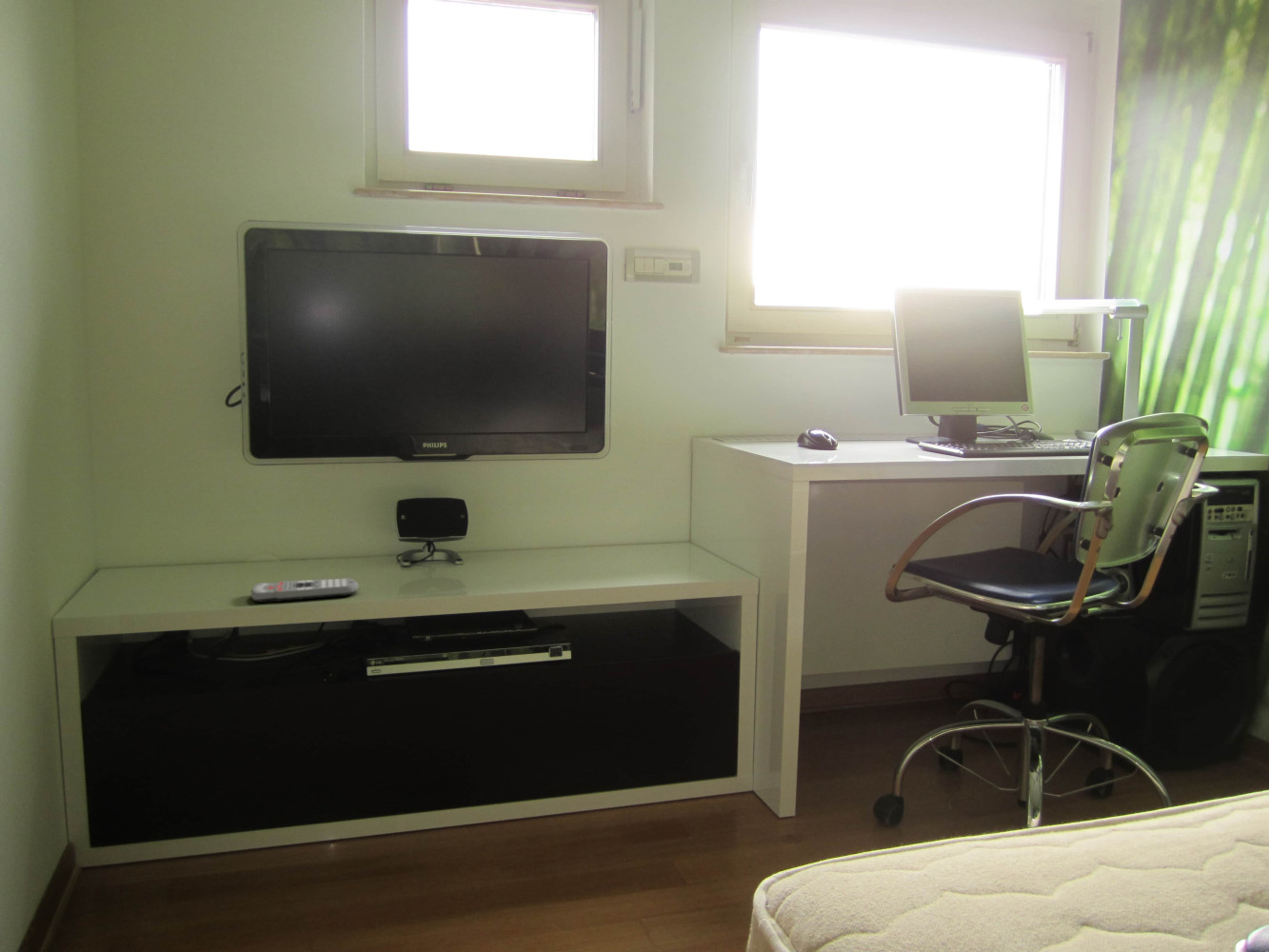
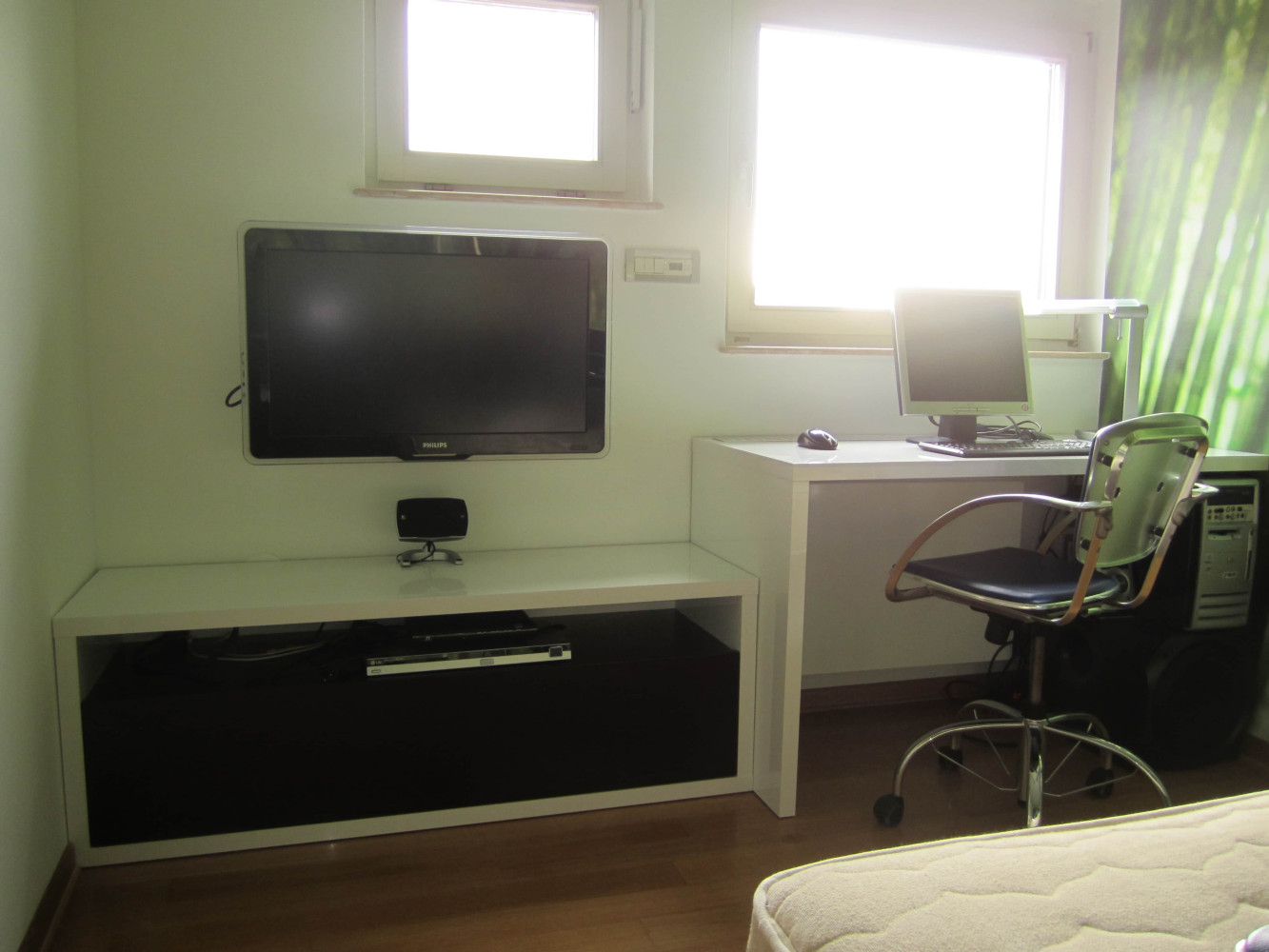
- remote control (306, 589)
